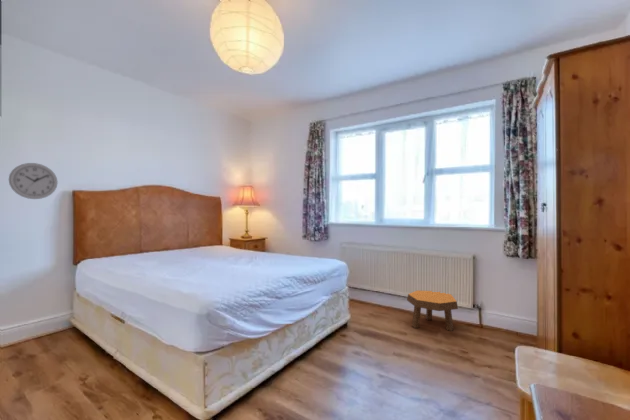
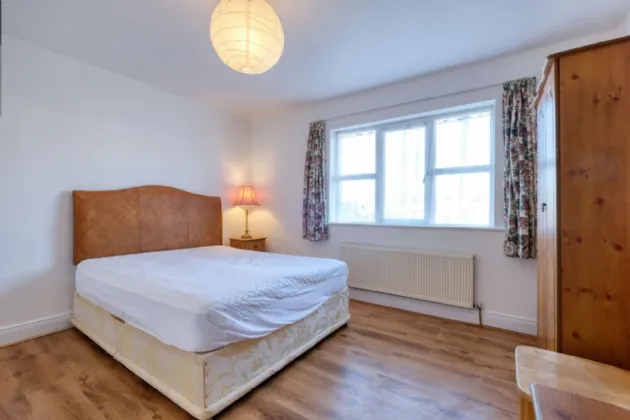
- wall clock (34, 181)
- footstool (432, 309)
